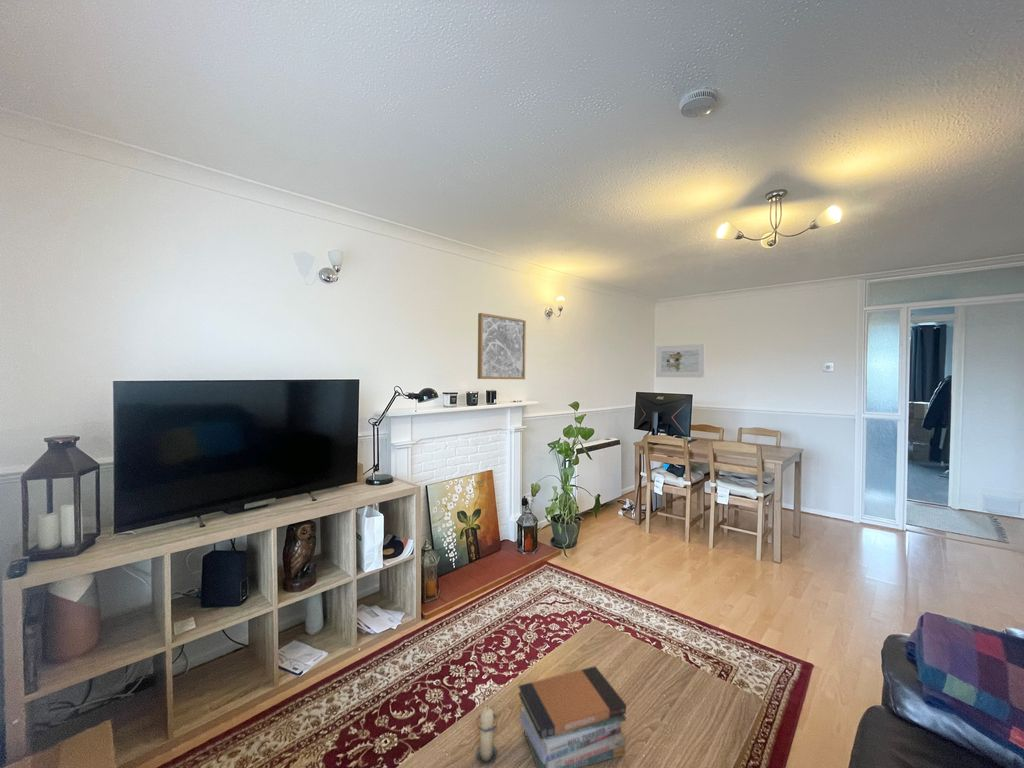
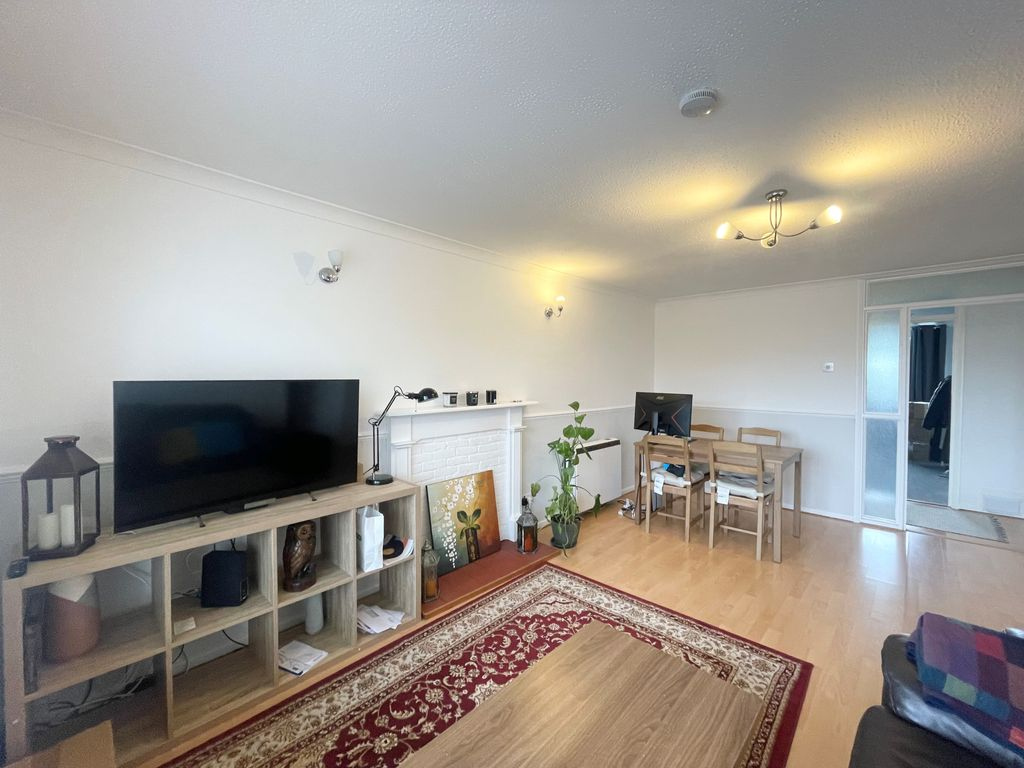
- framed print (679, 361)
- book stack (570, 719)
- candle (486, 730)
- wall art (502, 348)
